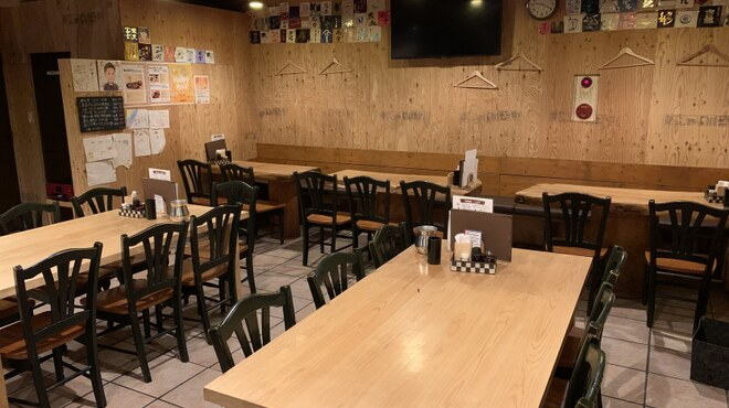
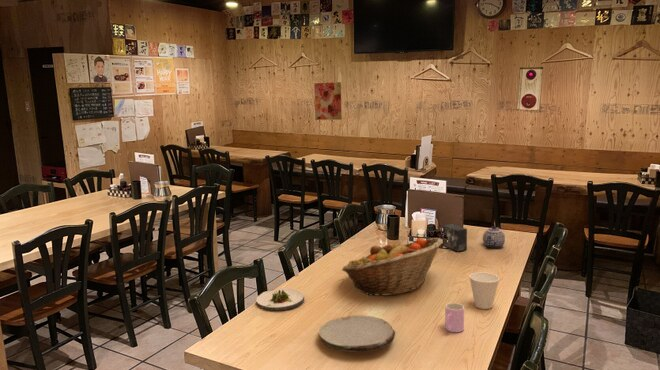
+ small box (454, 237)
+ cup (452, 319)
+ cup (483, 291)
+ salad plate (280, 296)
+ fruit basket (393, 262)
+ plate (356, 333)
+ teapot (493, 236)
+ wall art (327, 101)
